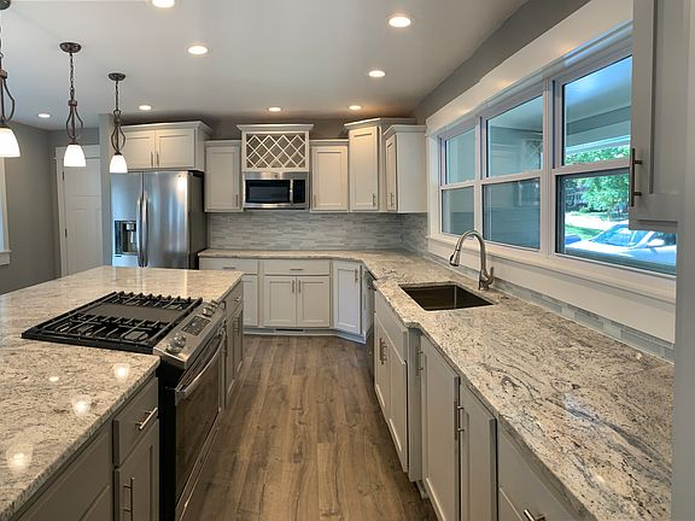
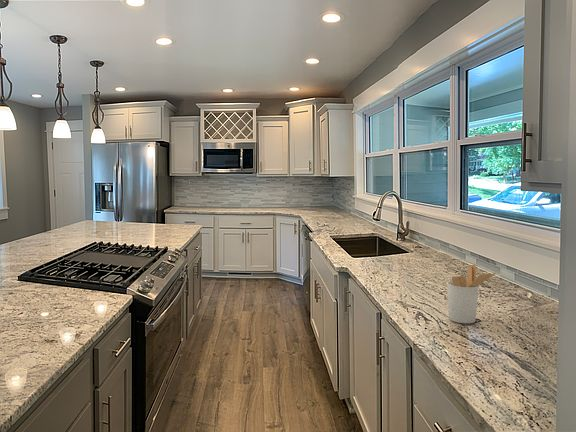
+ utensil holder (470, 294)
